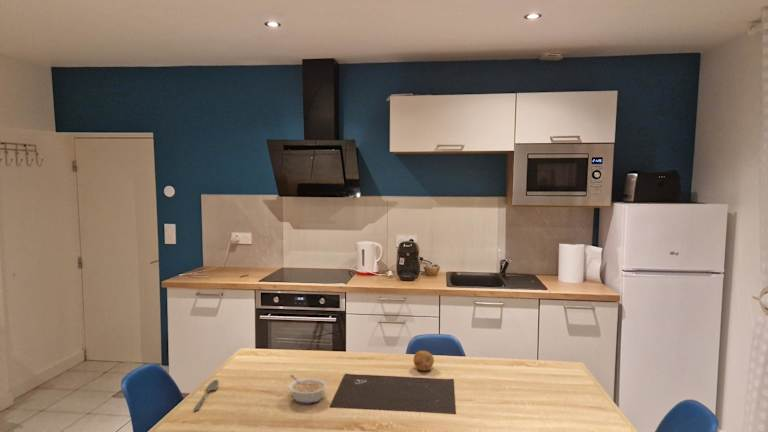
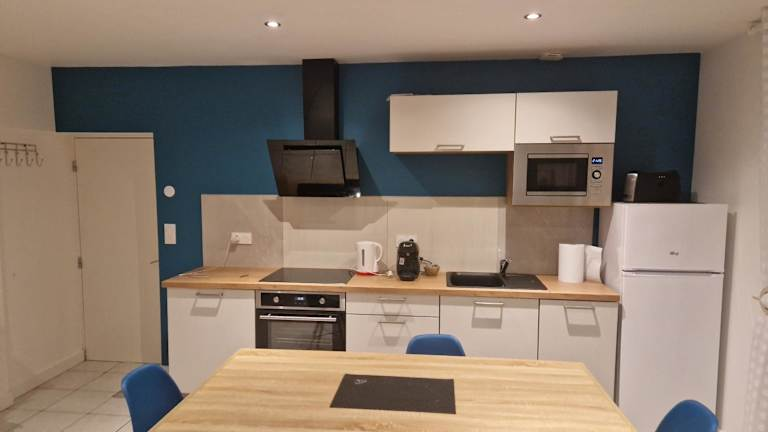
- spoon (206, 393)
- fruit (423, 360)
- legume (306, 390)
